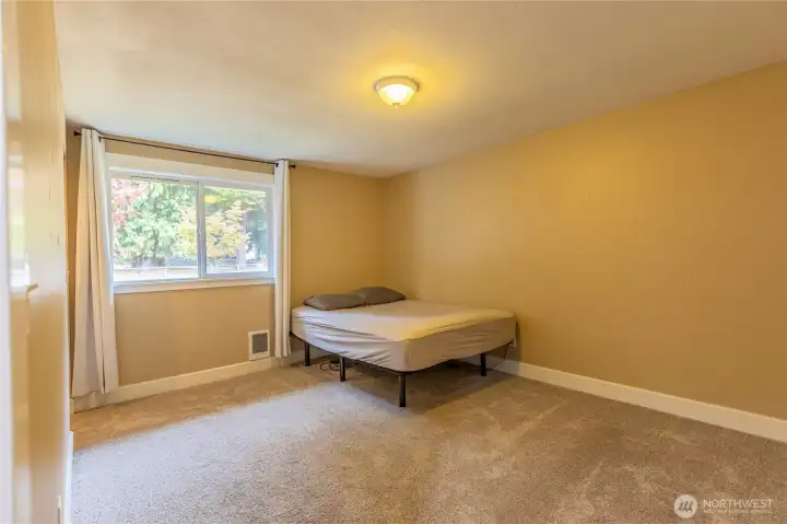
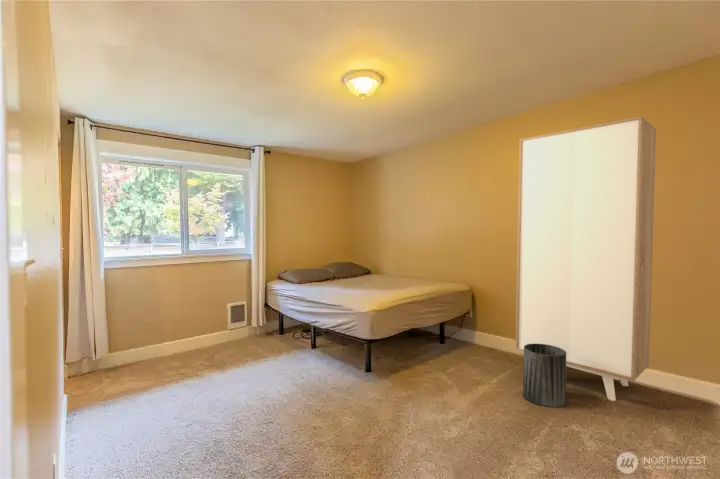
+ trash can (544, 373)
+ wardrobe (581, 258)
